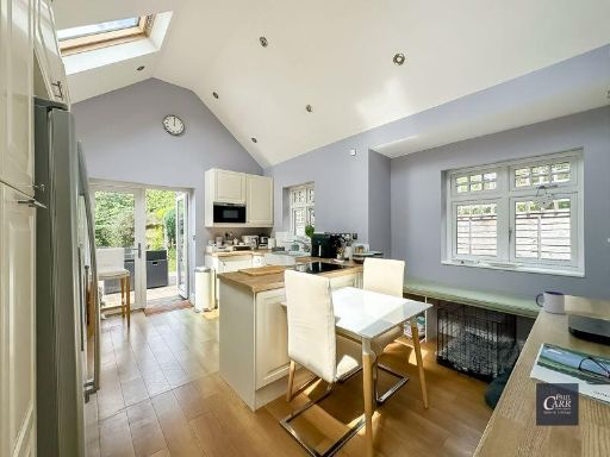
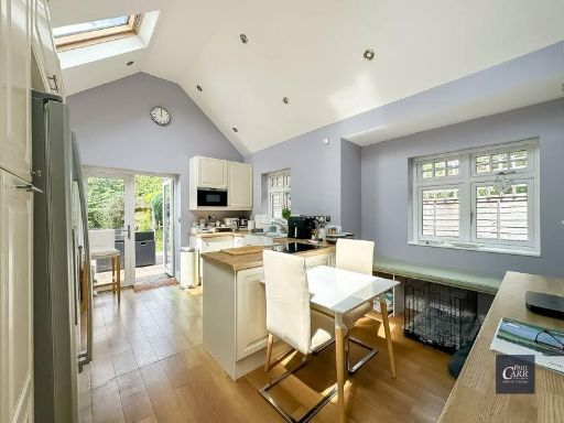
- mug (549, 301)
